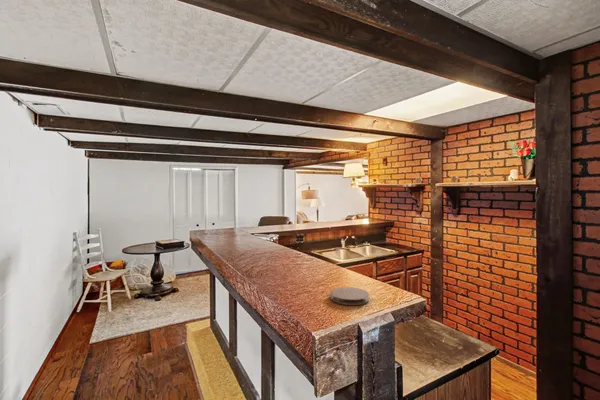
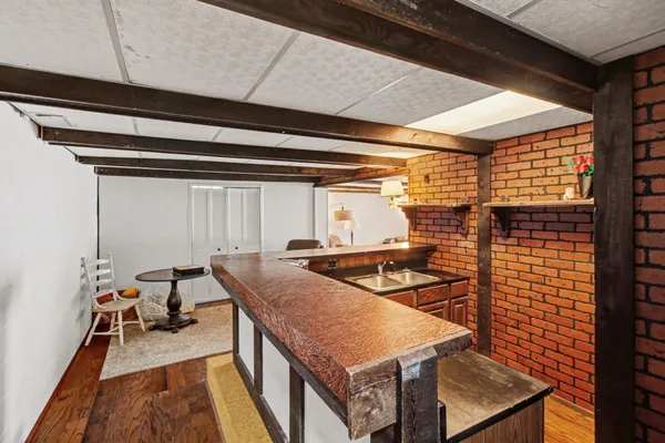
- coaster (349, 295)
